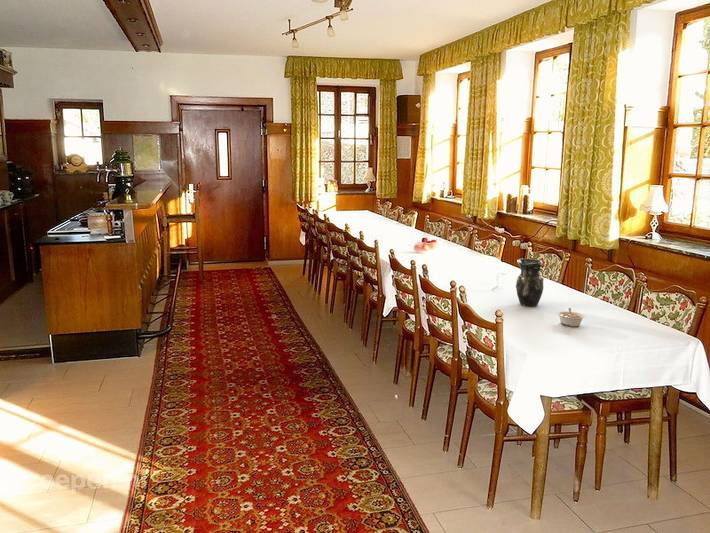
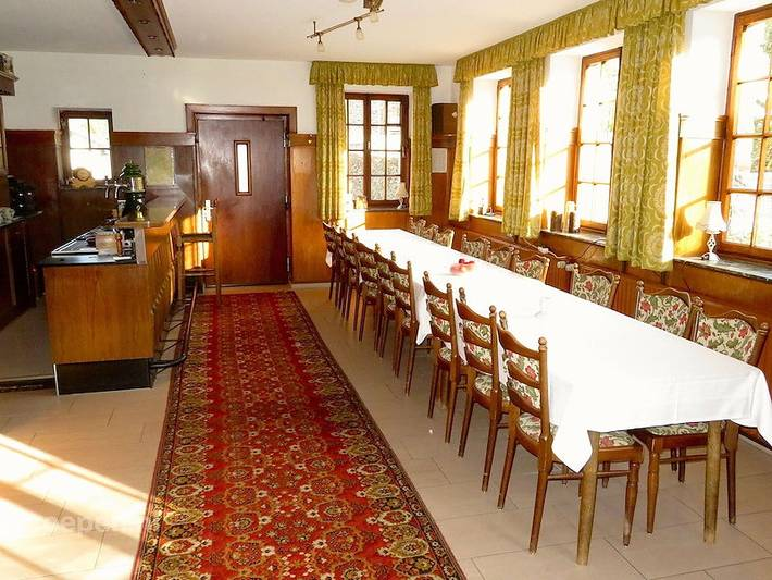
- vase (529, 282)
- legume (569, 318)
